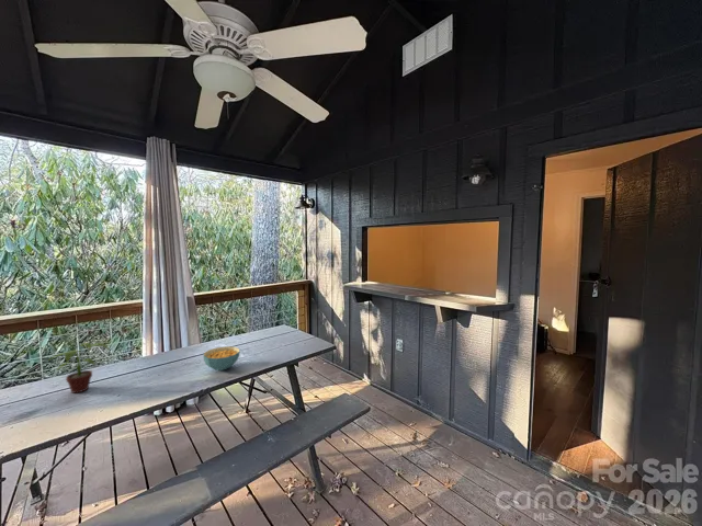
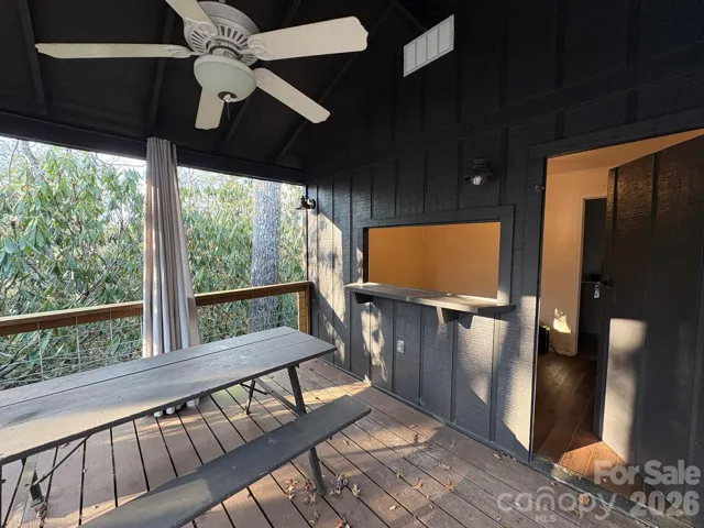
- cereal bowl (222, 359)
- potted plant (79, 368)
